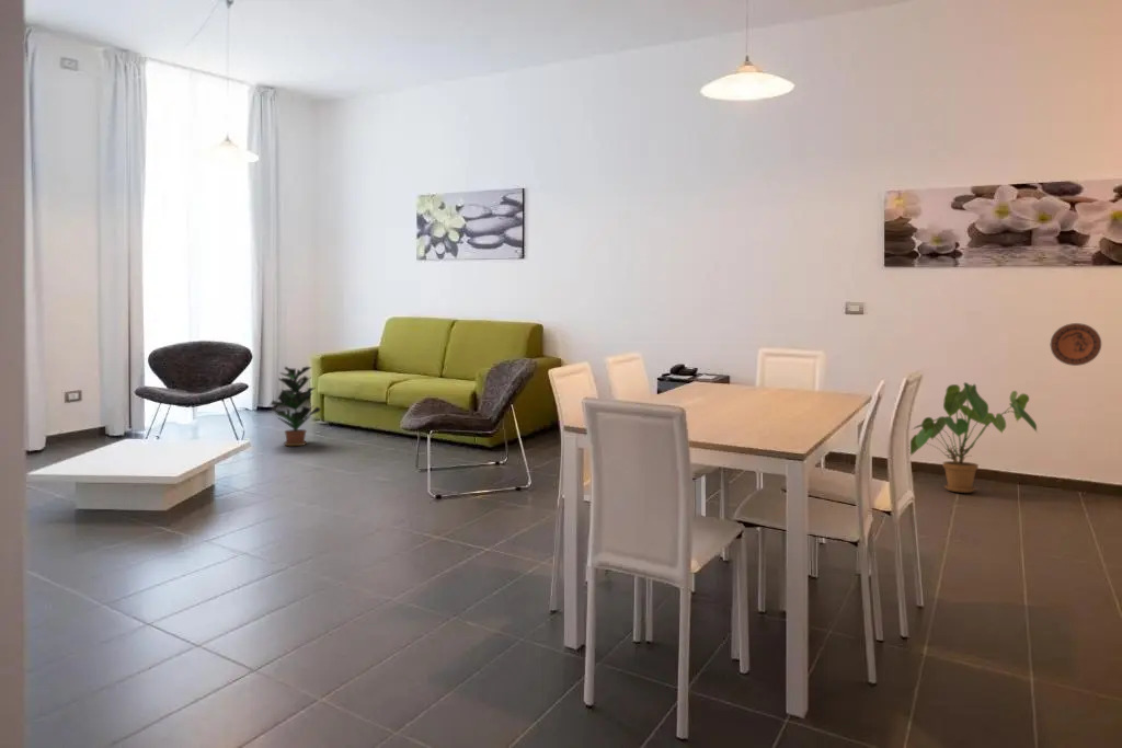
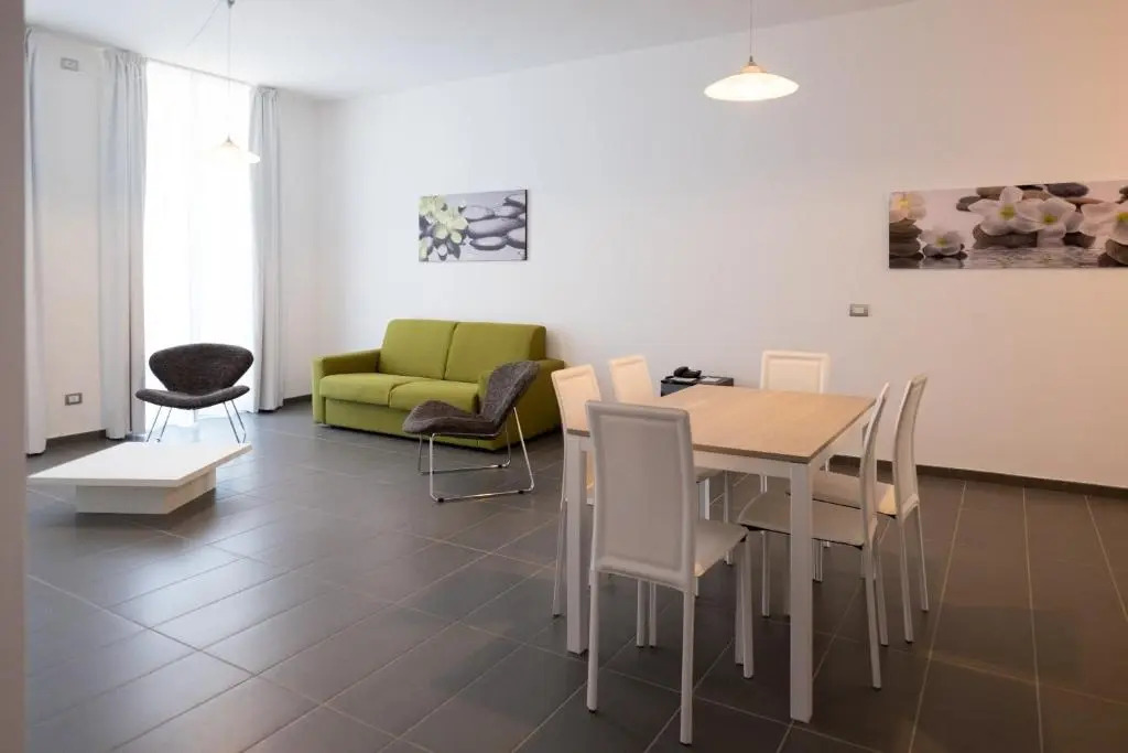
- potted plant (291, 405)
- decorative plate (1075, 344)
- house plant (970, 435)
